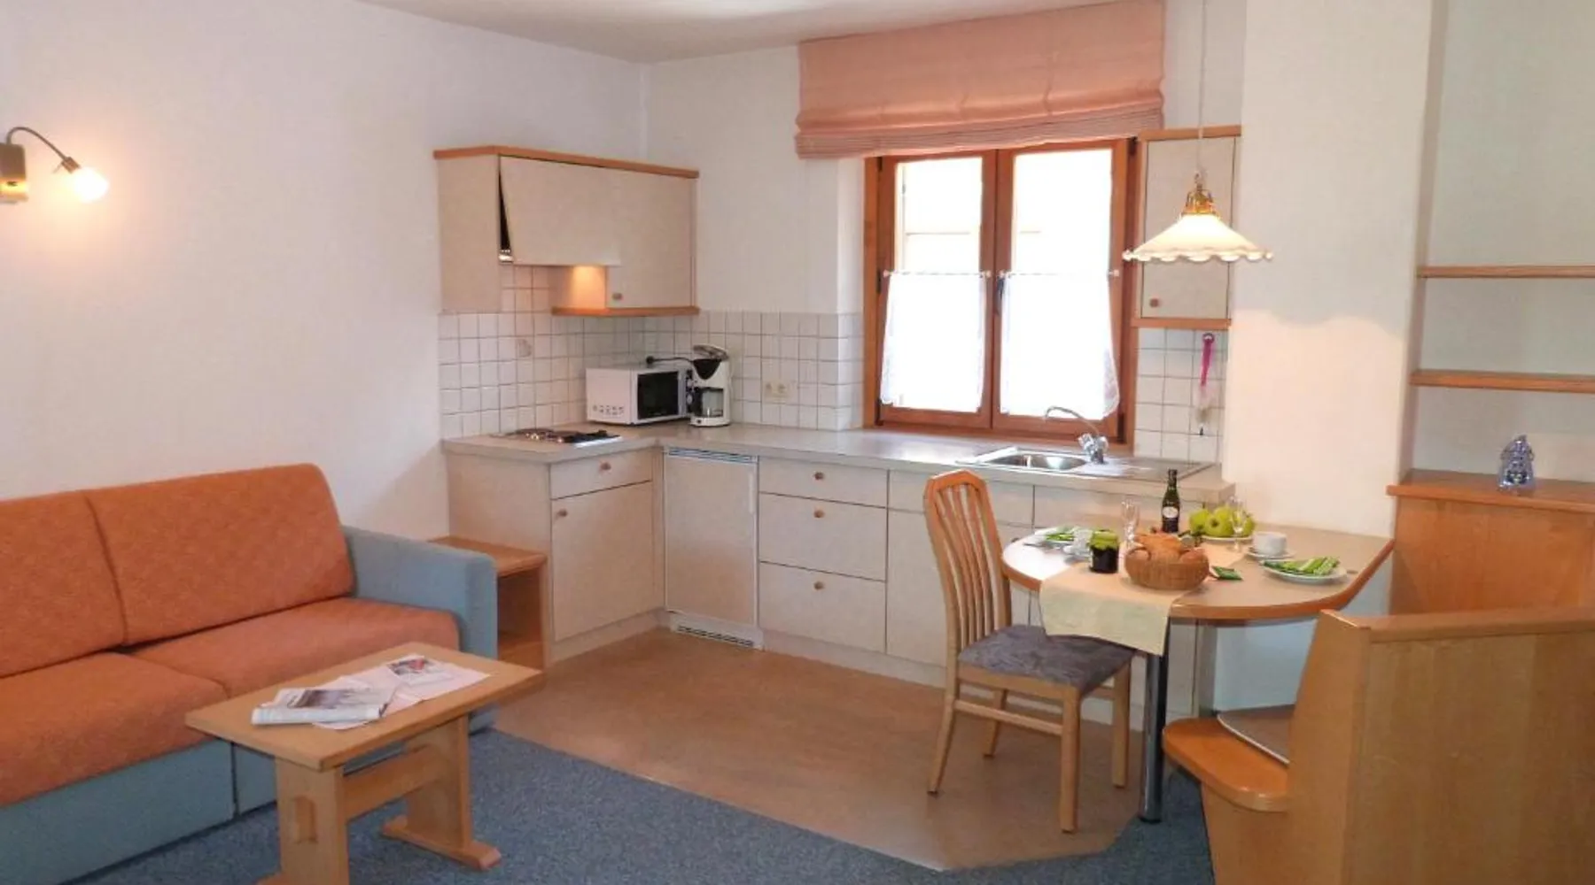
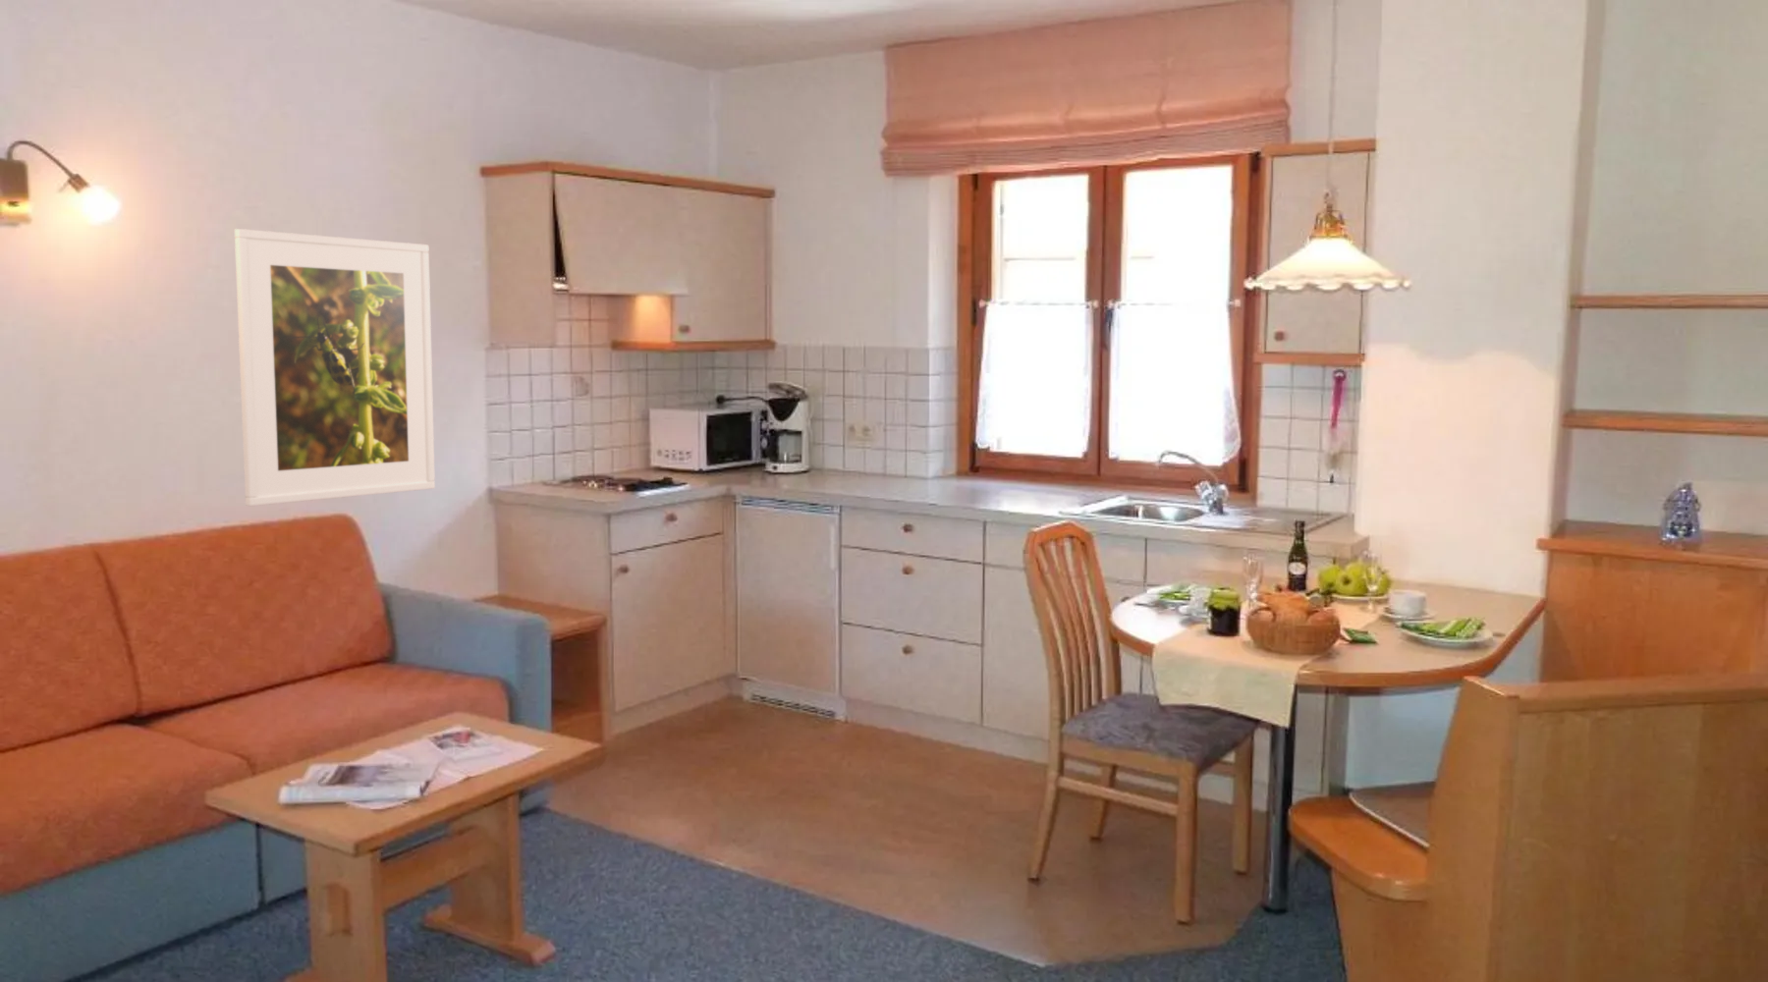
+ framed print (342, 368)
